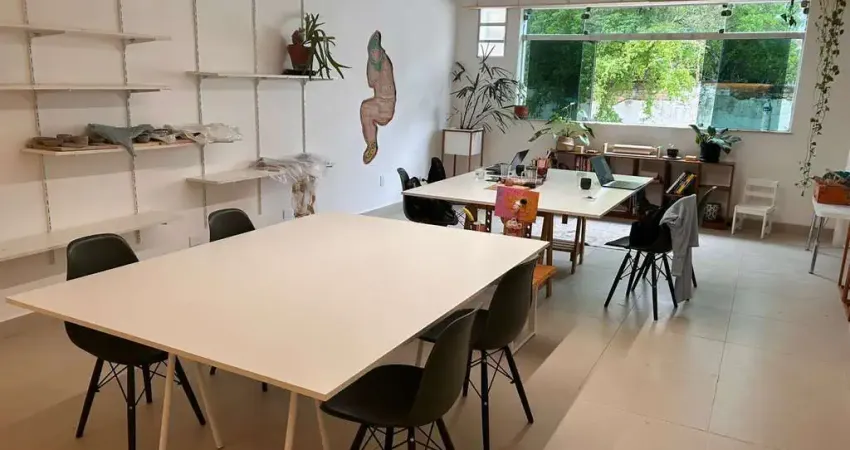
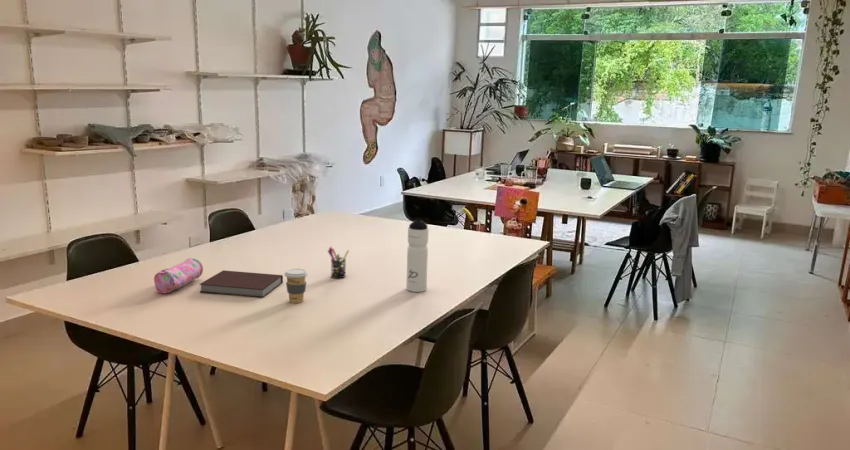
+ coffee cup (296, 285)
+ notebook (242, 283)
+ water bottle (417, 253)
+ pencil case (178, 274)
+ pen holder (337, 262)
